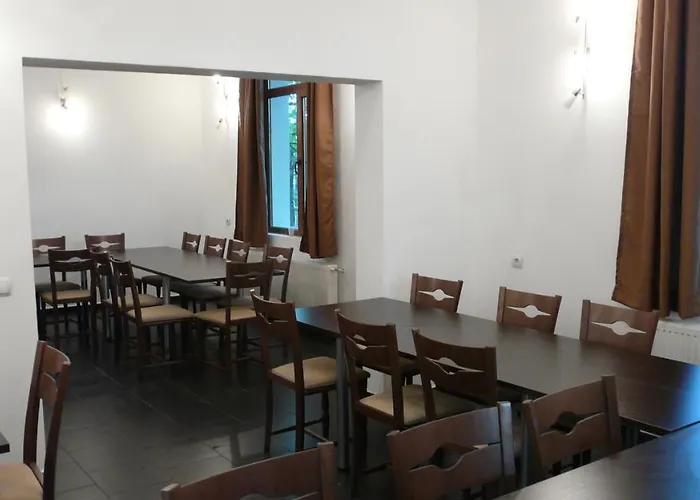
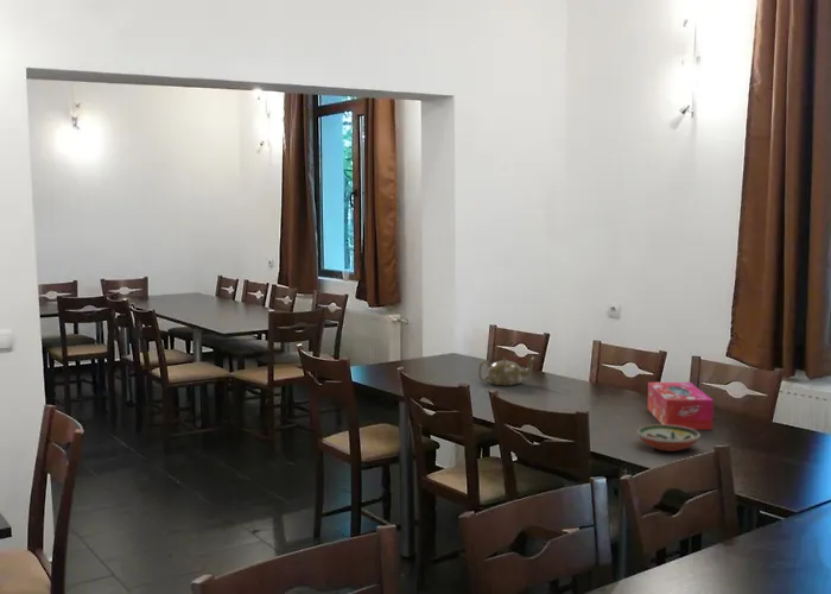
+ decorative bowl (667, 440)
+ teapot (507, 369)
+ tissue box (678, 404)
